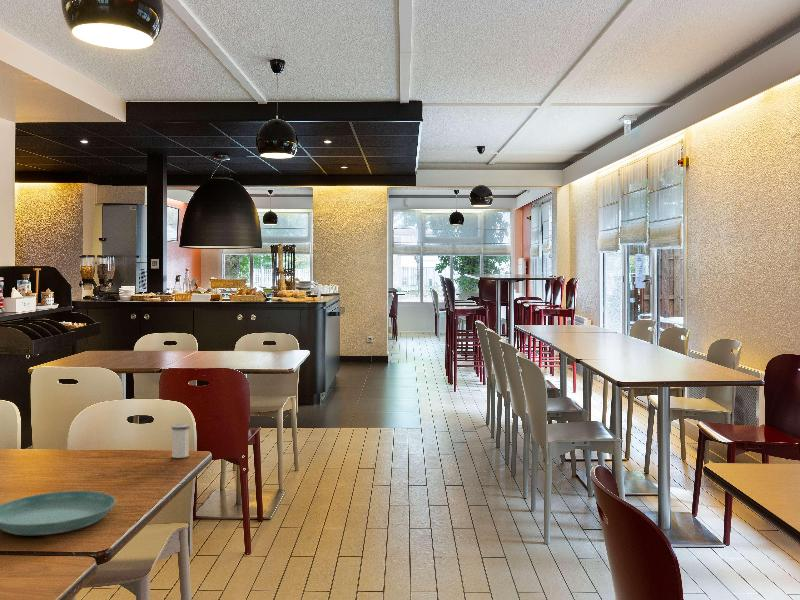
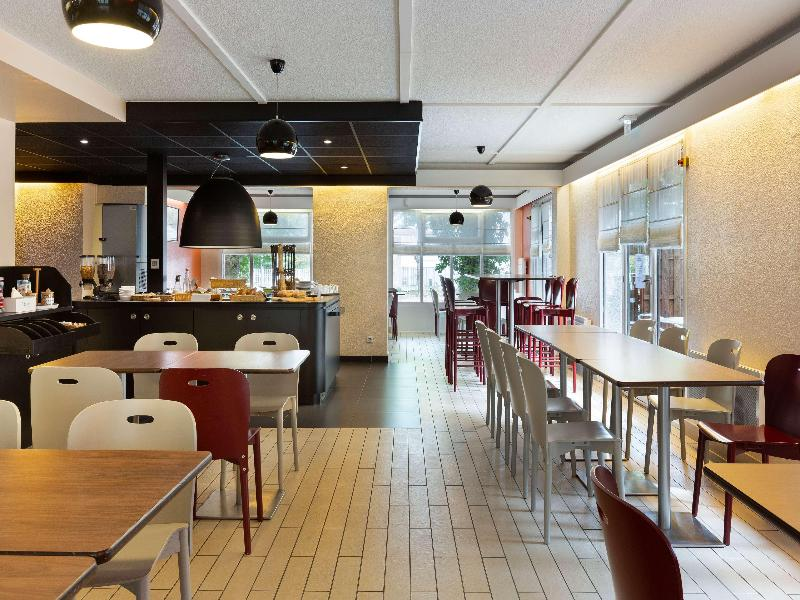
- saucer (54, 513)
- salt shaker (180, 440)
